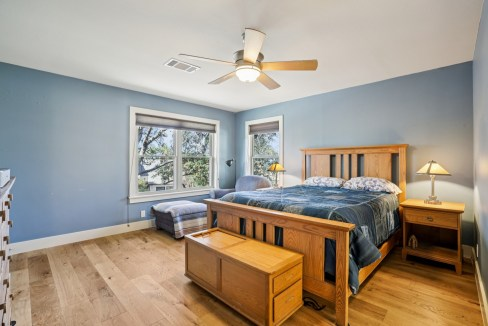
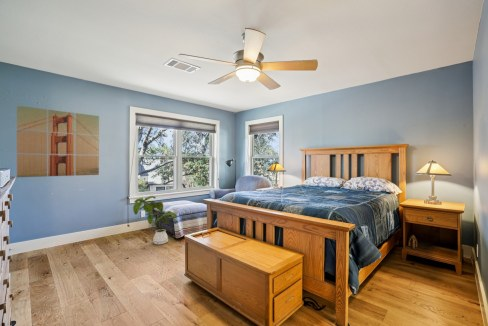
+ house plant (153, 221)
+ wall art (61, 143)
